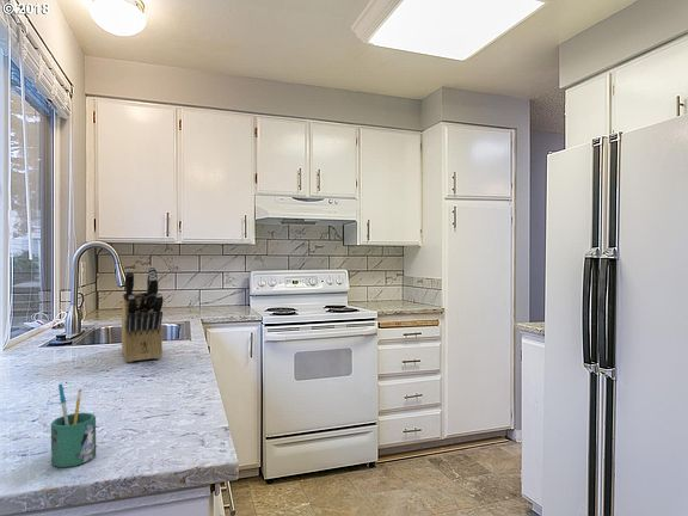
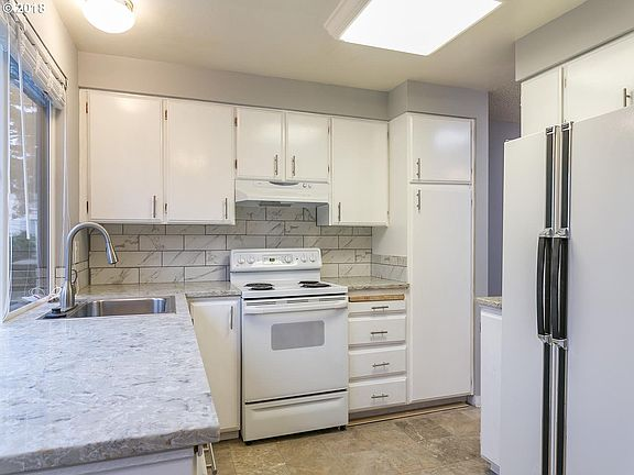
- mug (74, 419)
- knife block (141, 311)
